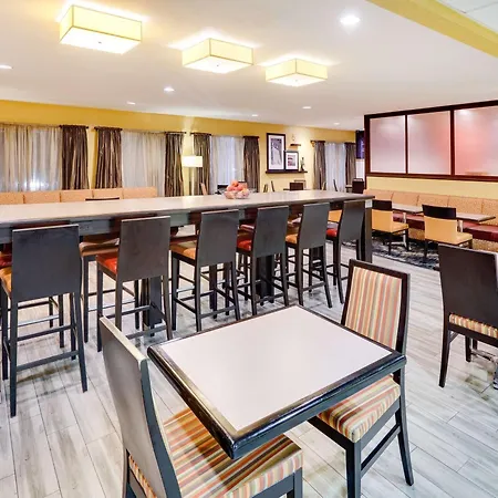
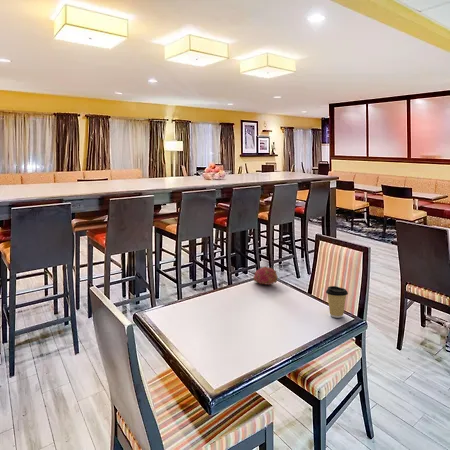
+ coffee cup (336, 302)
+ fruit (265, 275)
